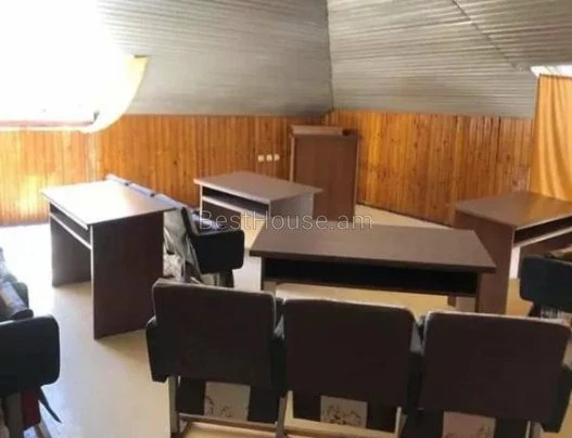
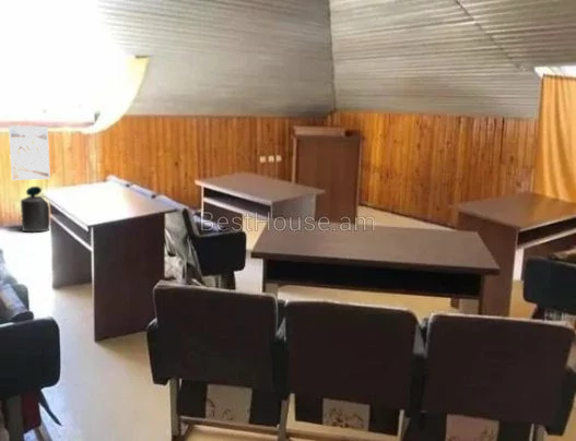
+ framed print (30, 153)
+ trash can (35, 207)
